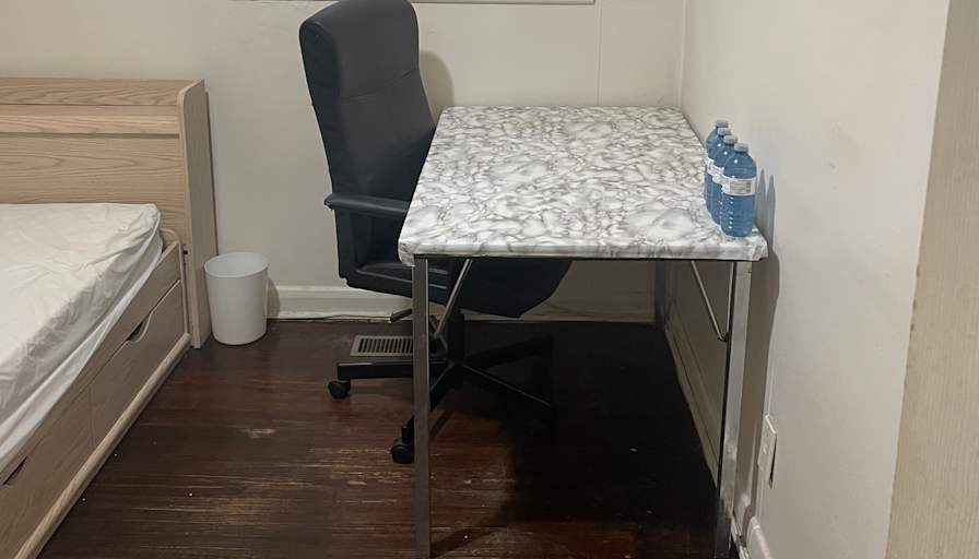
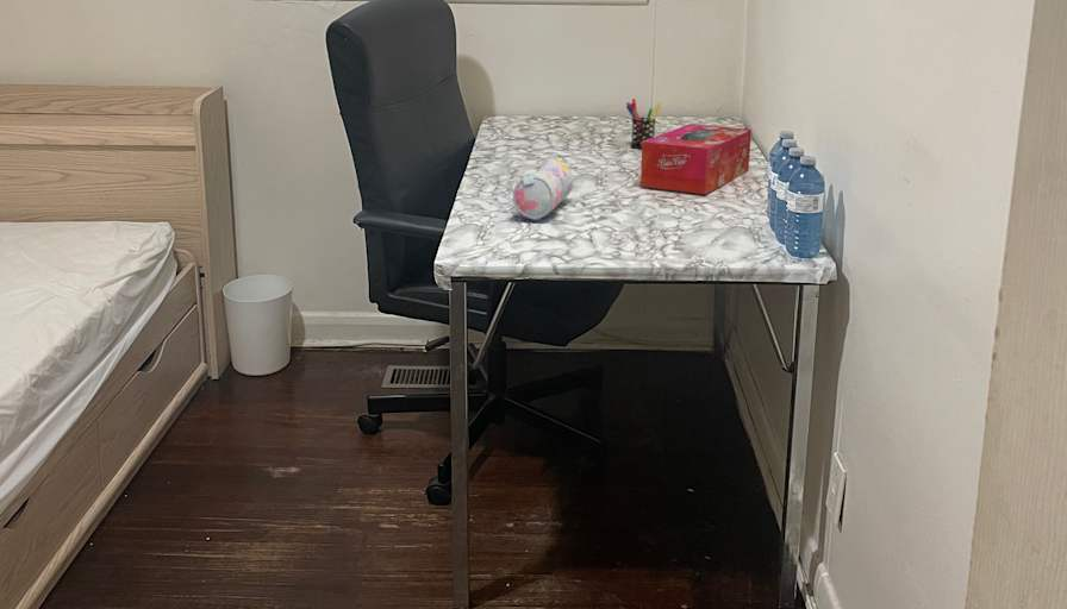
+ pencil case (543, 188)
+ pen holder (643, 123)
+ tissue box (697, 157)
